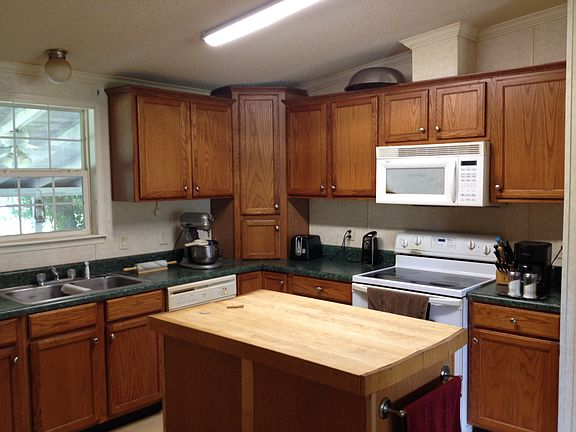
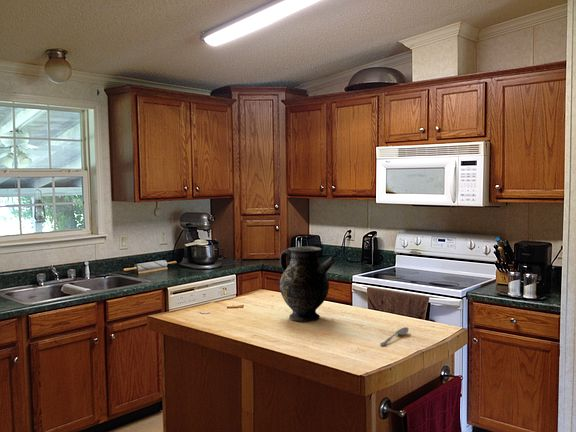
+ ewer (306, 283)
+ spoon (394, 335)
